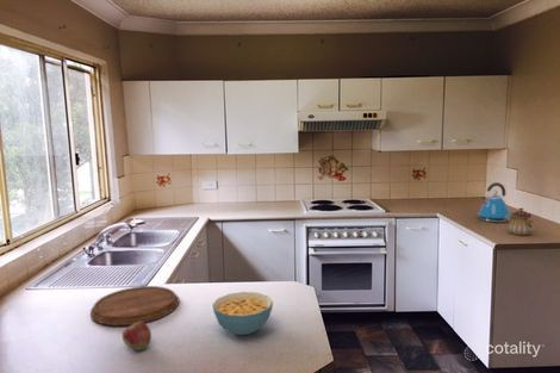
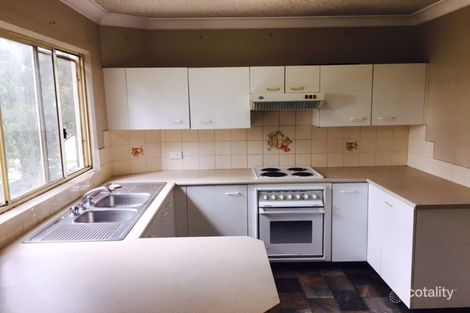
- cereal bowl (243, 317)
- kettle (496, 200)
- teapot (522, 220)
- fruit (136, 335)
- cutting board (136, 303)
